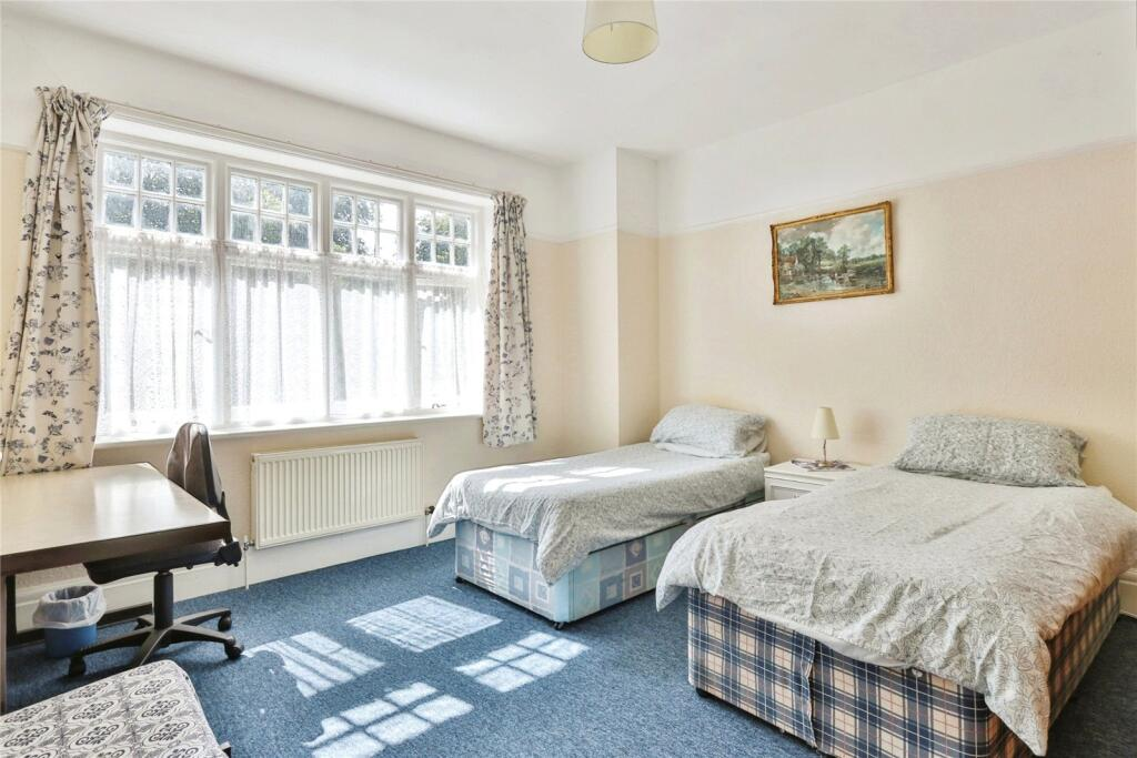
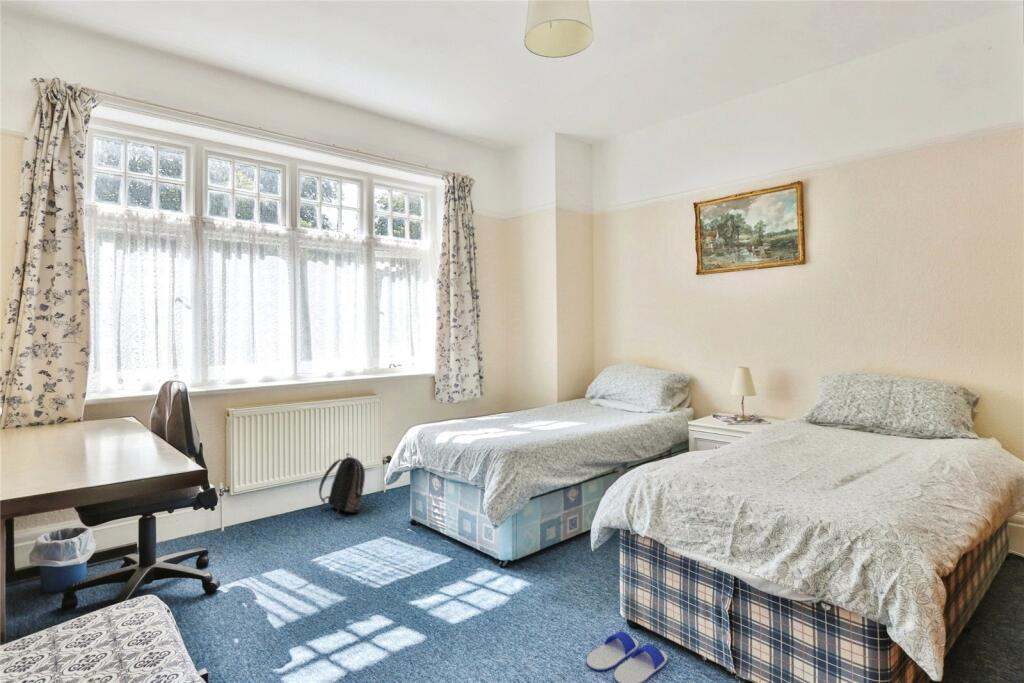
+ flip-flop (626, 653)
+ backpack (343, 482)
